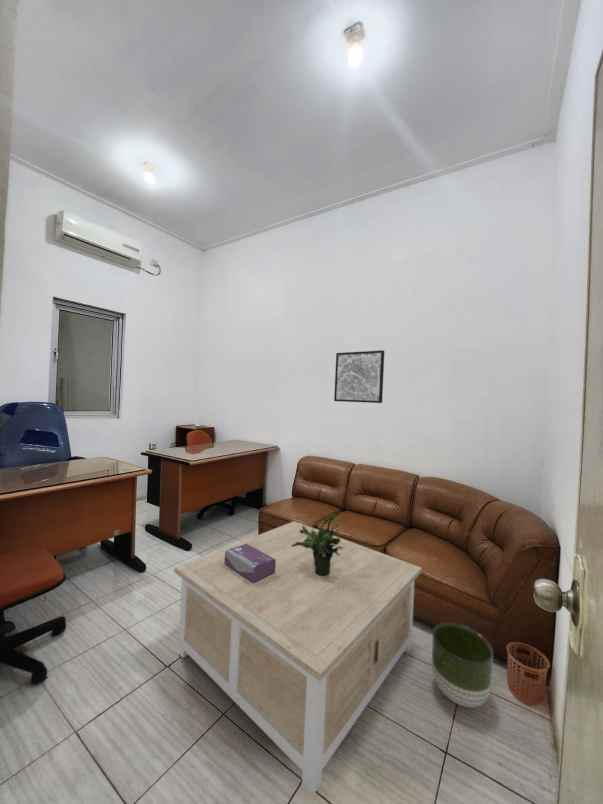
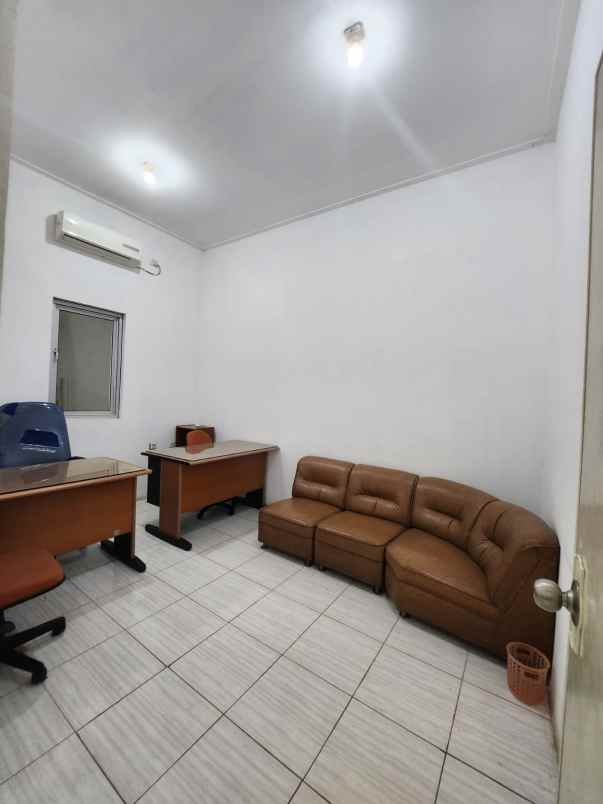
- coffee table (300, 609)
- potted plant (320, 541)
- wall art (358, 377)
- planter (460, 667)
- tissue box (249, 561)
